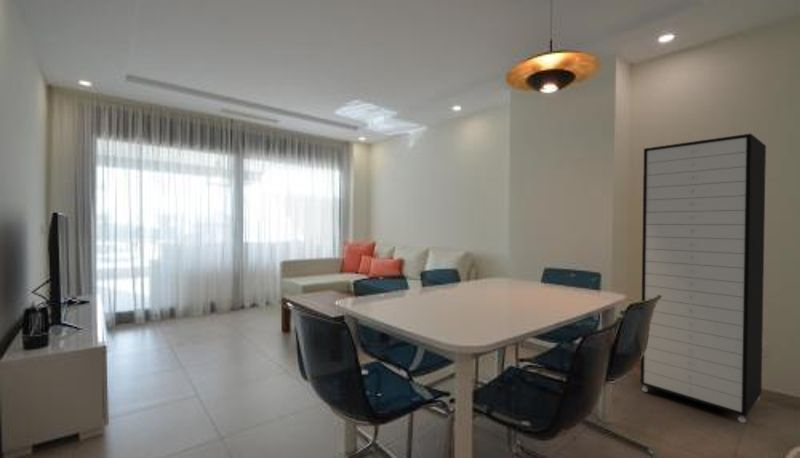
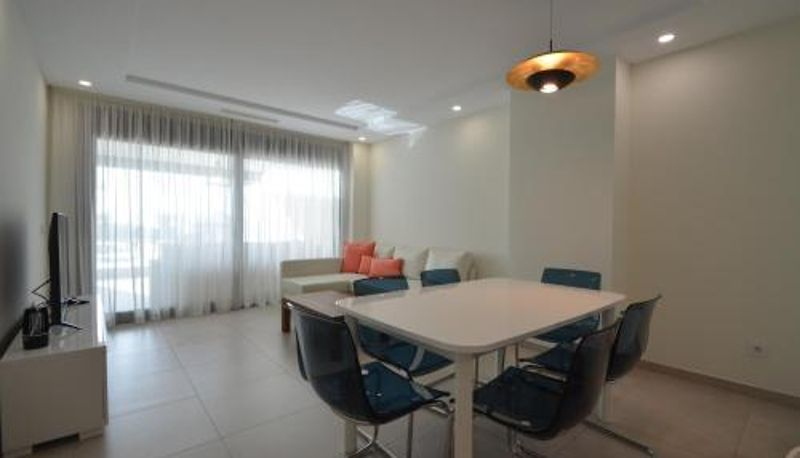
- storage cabinet (701, 272)
